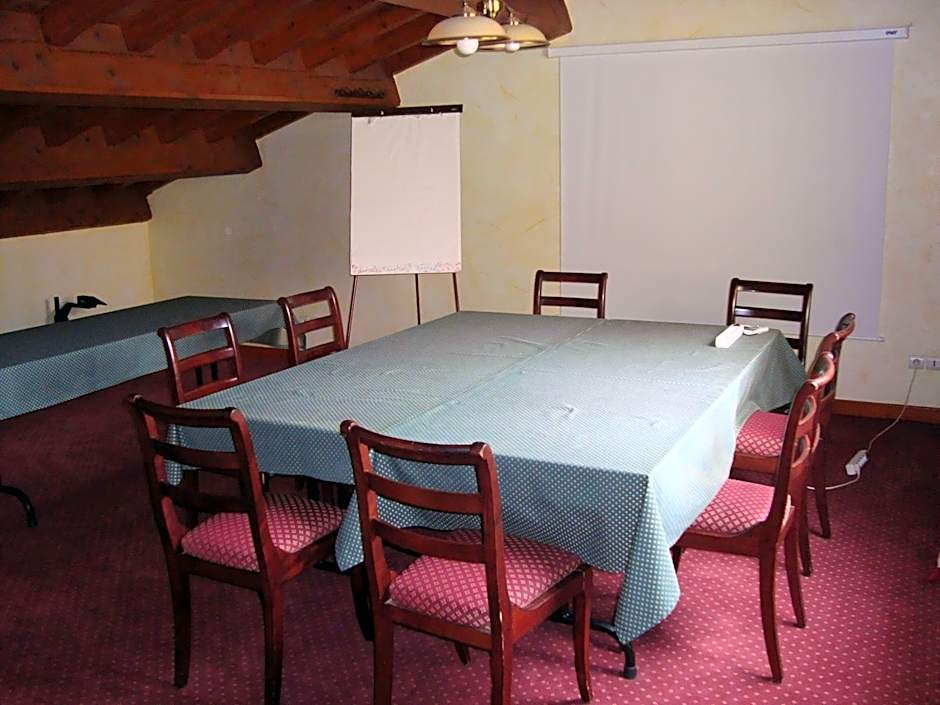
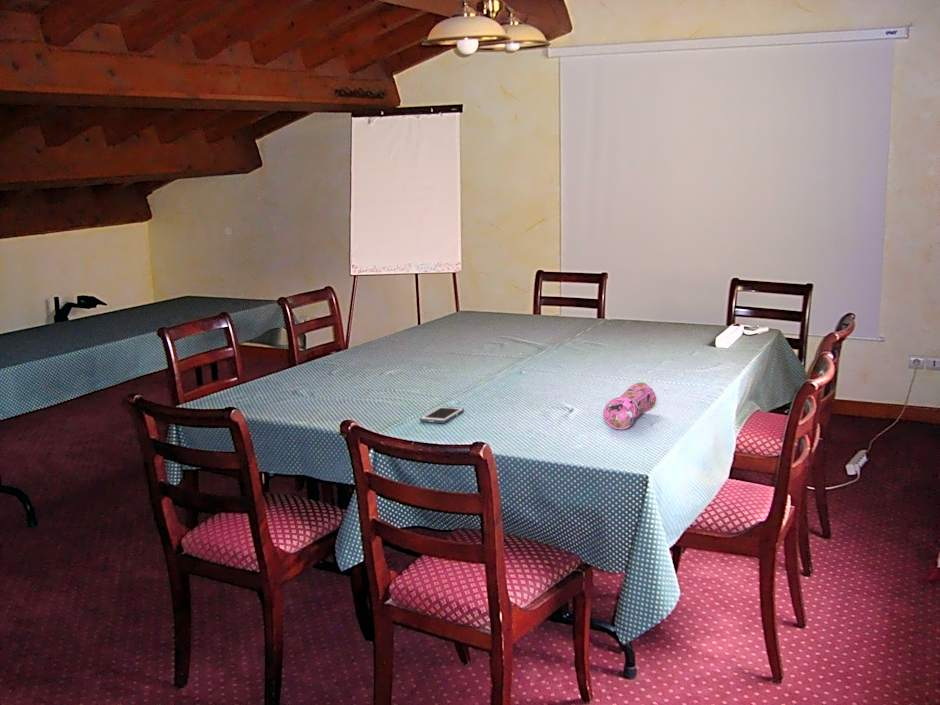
+ pencil case (630, 405)
+ cell phone (442, 414)
